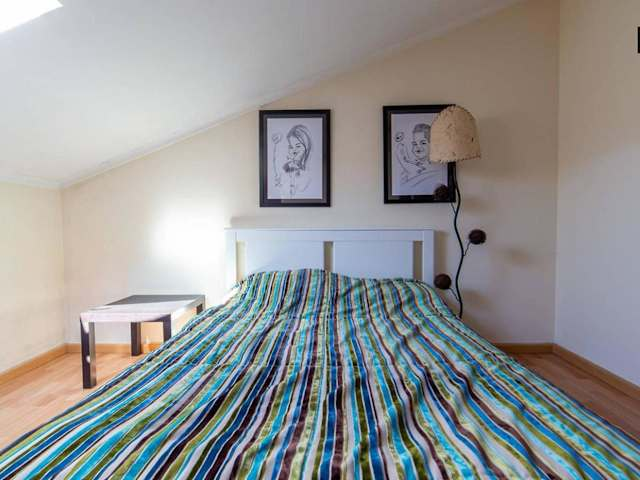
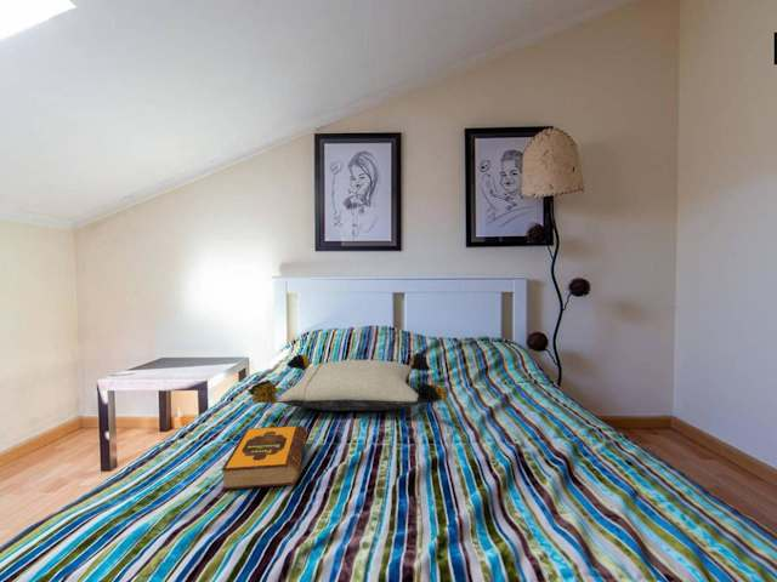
+ pillow (355, 382)
+ hardback book (270, 453)
